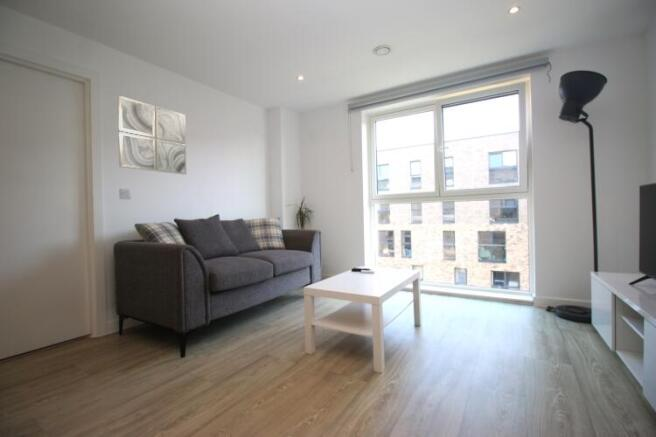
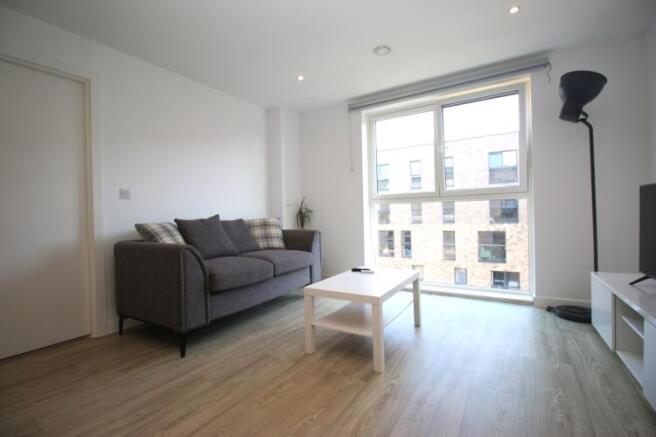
- wall art (154, 139)
